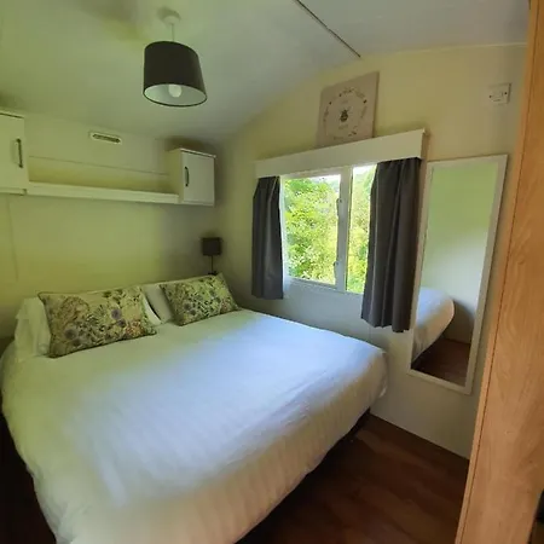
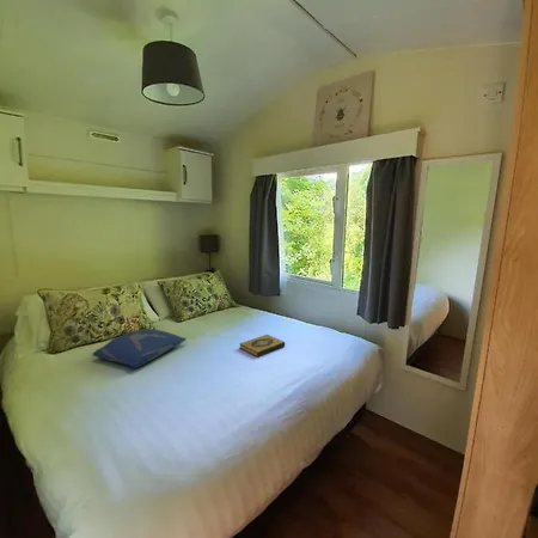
+ hardback book (262, 344)
+ cushion (141, 343)
